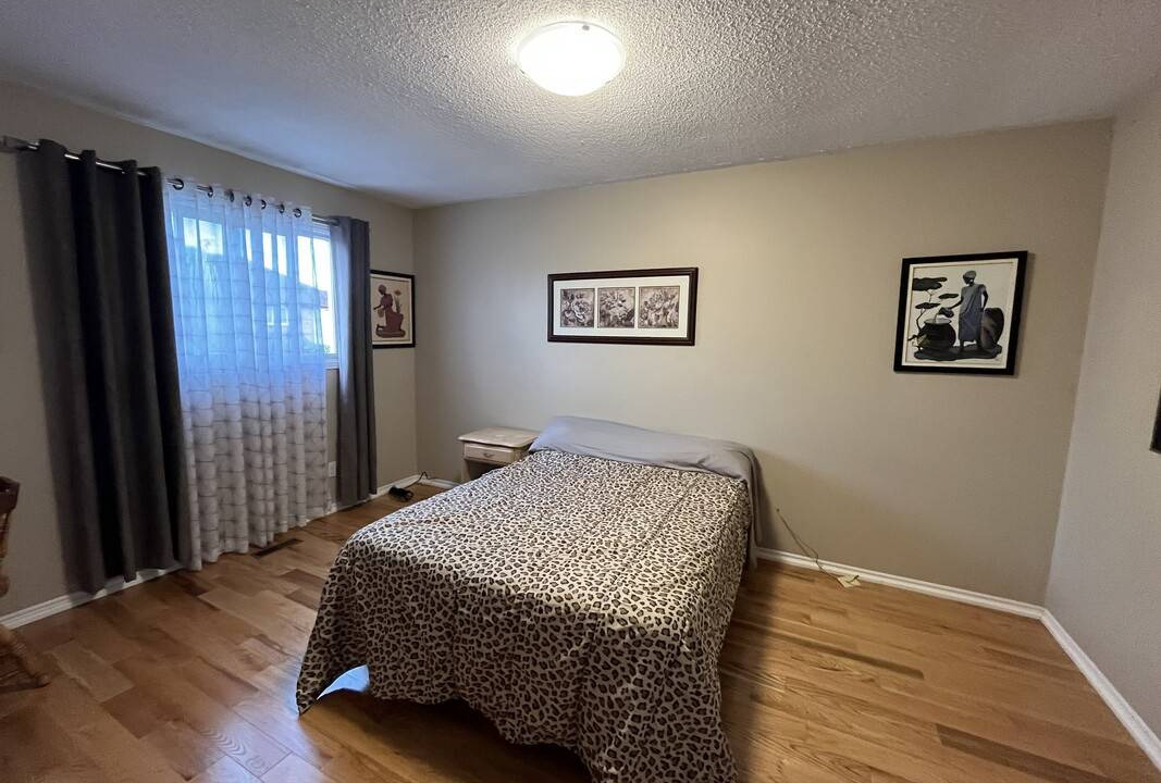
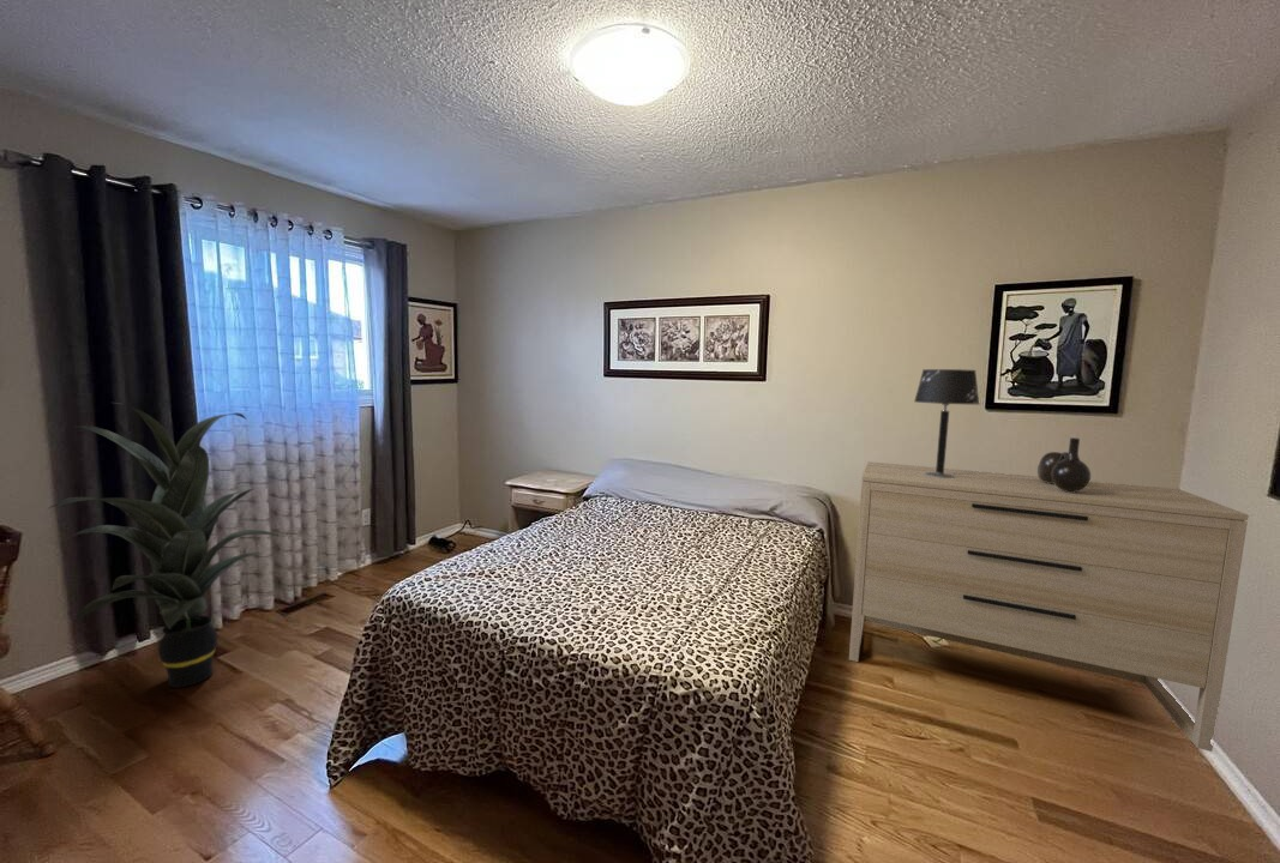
+ indoor plant (166, 544)
+ dresser (1006, 578)
+ table lamp (943, 422)
+ decorative vase (1062, 460)
